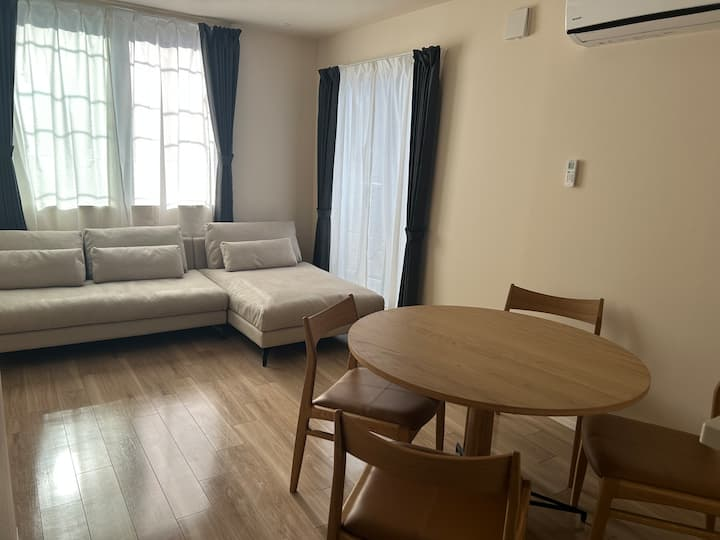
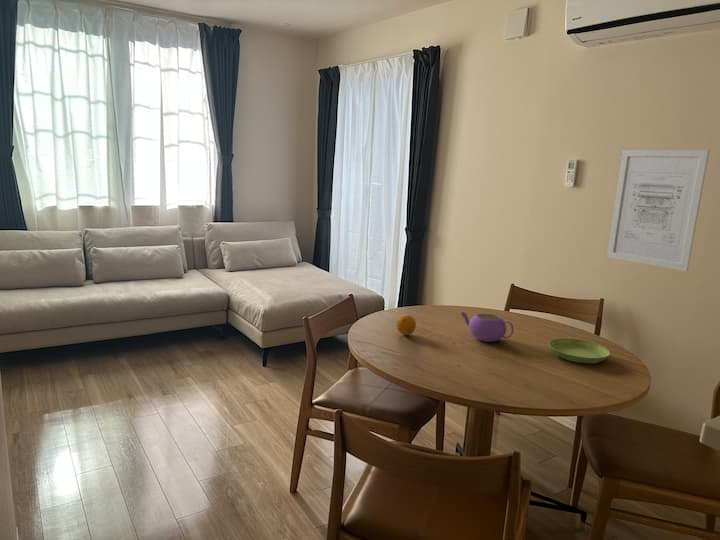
+ fruit (406, 324)
+ wall art (653, 208)
+ teapot (485, 327)
+ saucer (578, 351)
